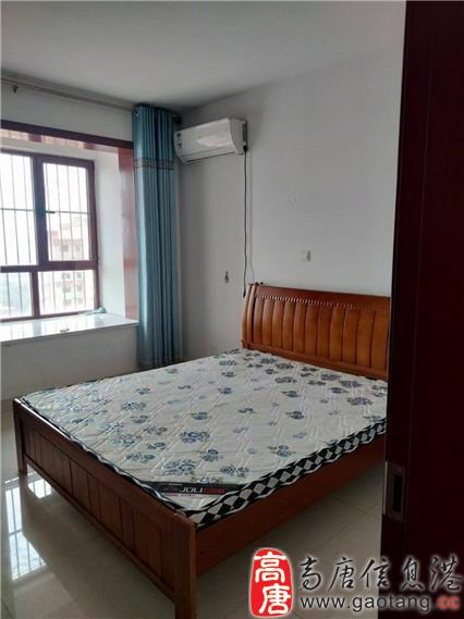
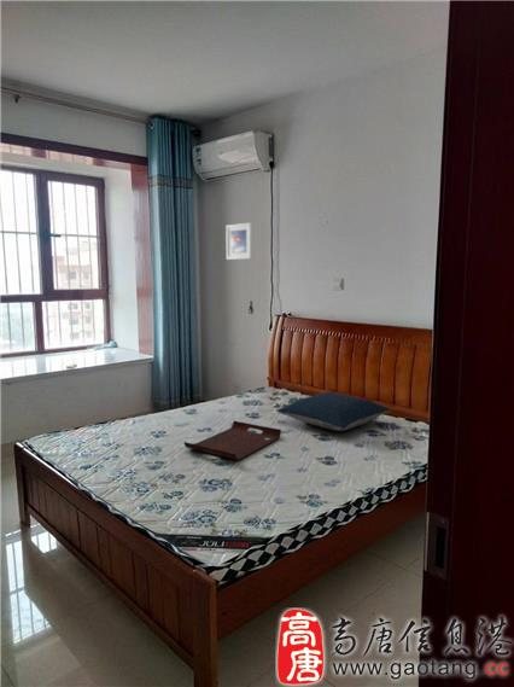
+ serving tray (234, 439)
+ pillow (333, 409)
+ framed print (239, 241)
